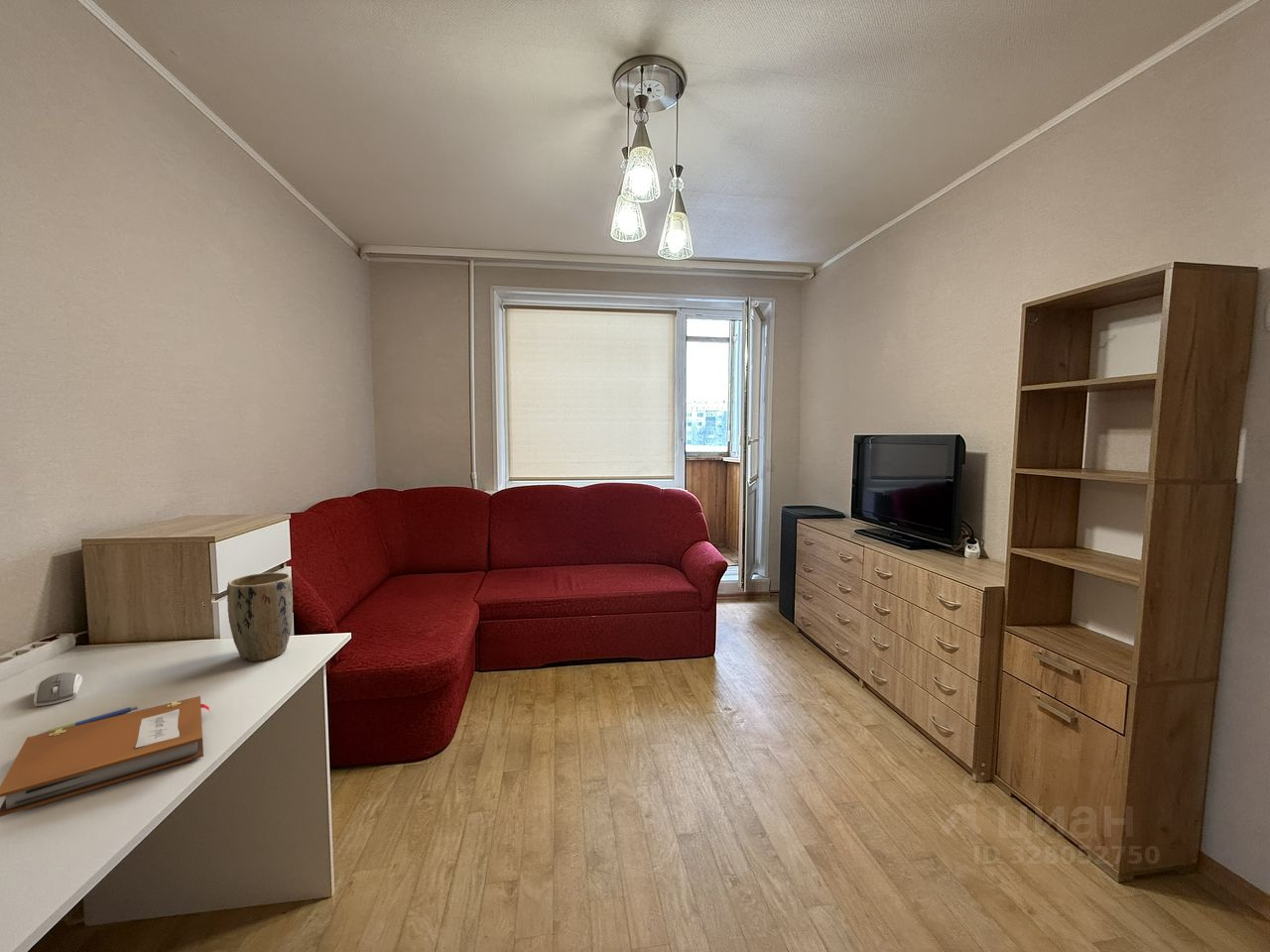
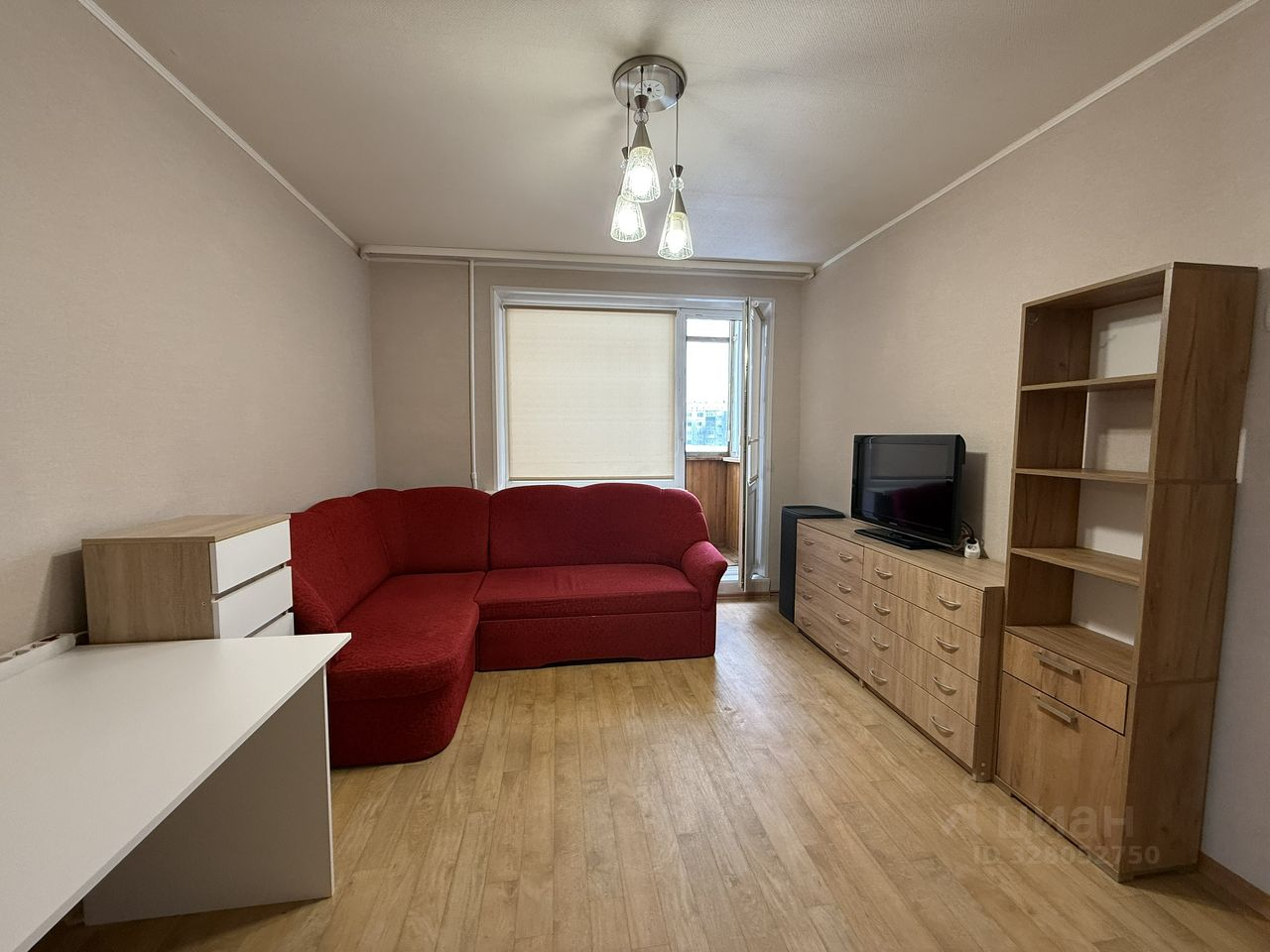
- pen (88, 721)
- computer mouse (59, 683)
- notebook (120, 744)
- plant pot (261, 616)
